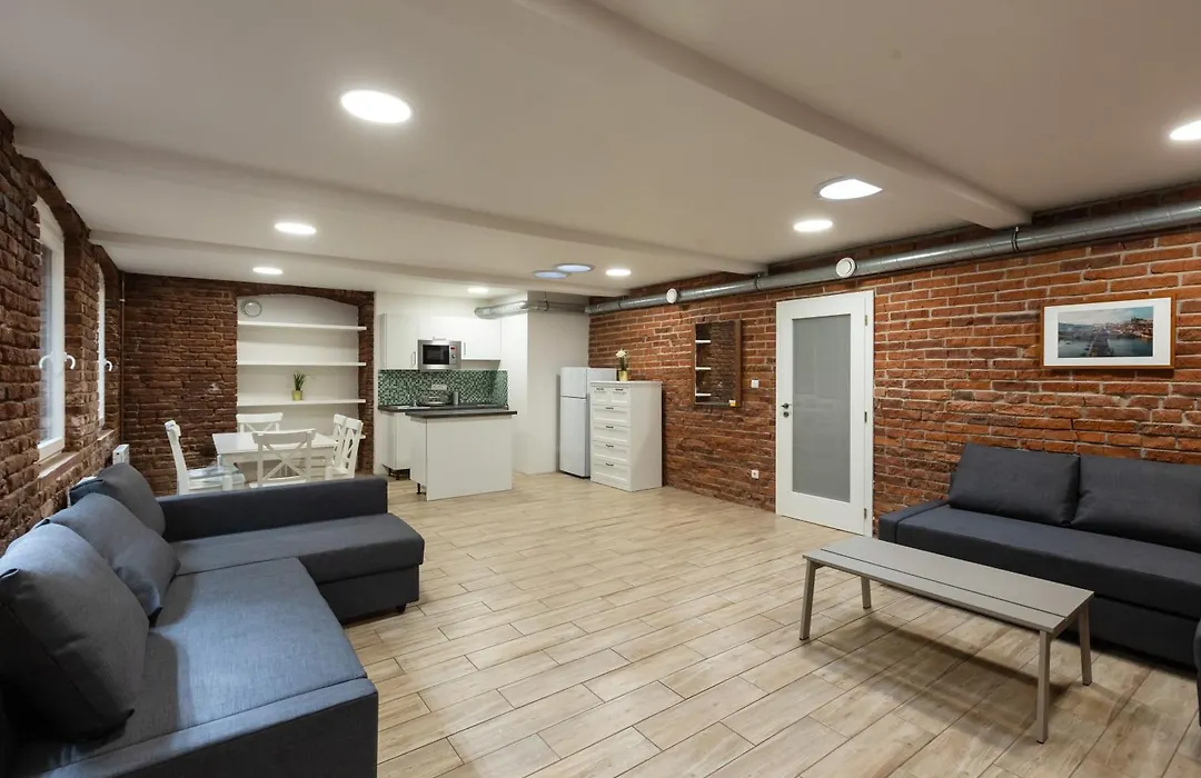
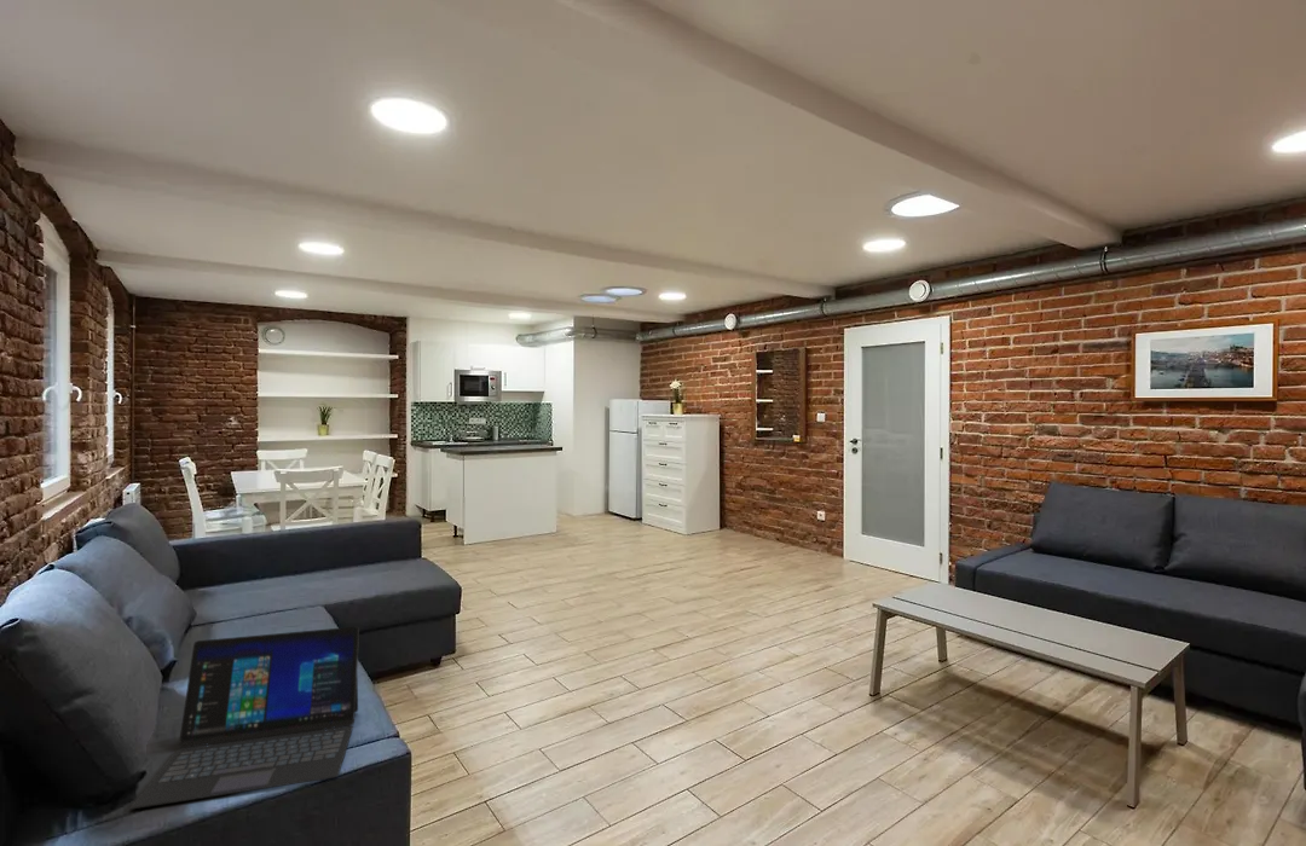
+ laptop (261, 703)
